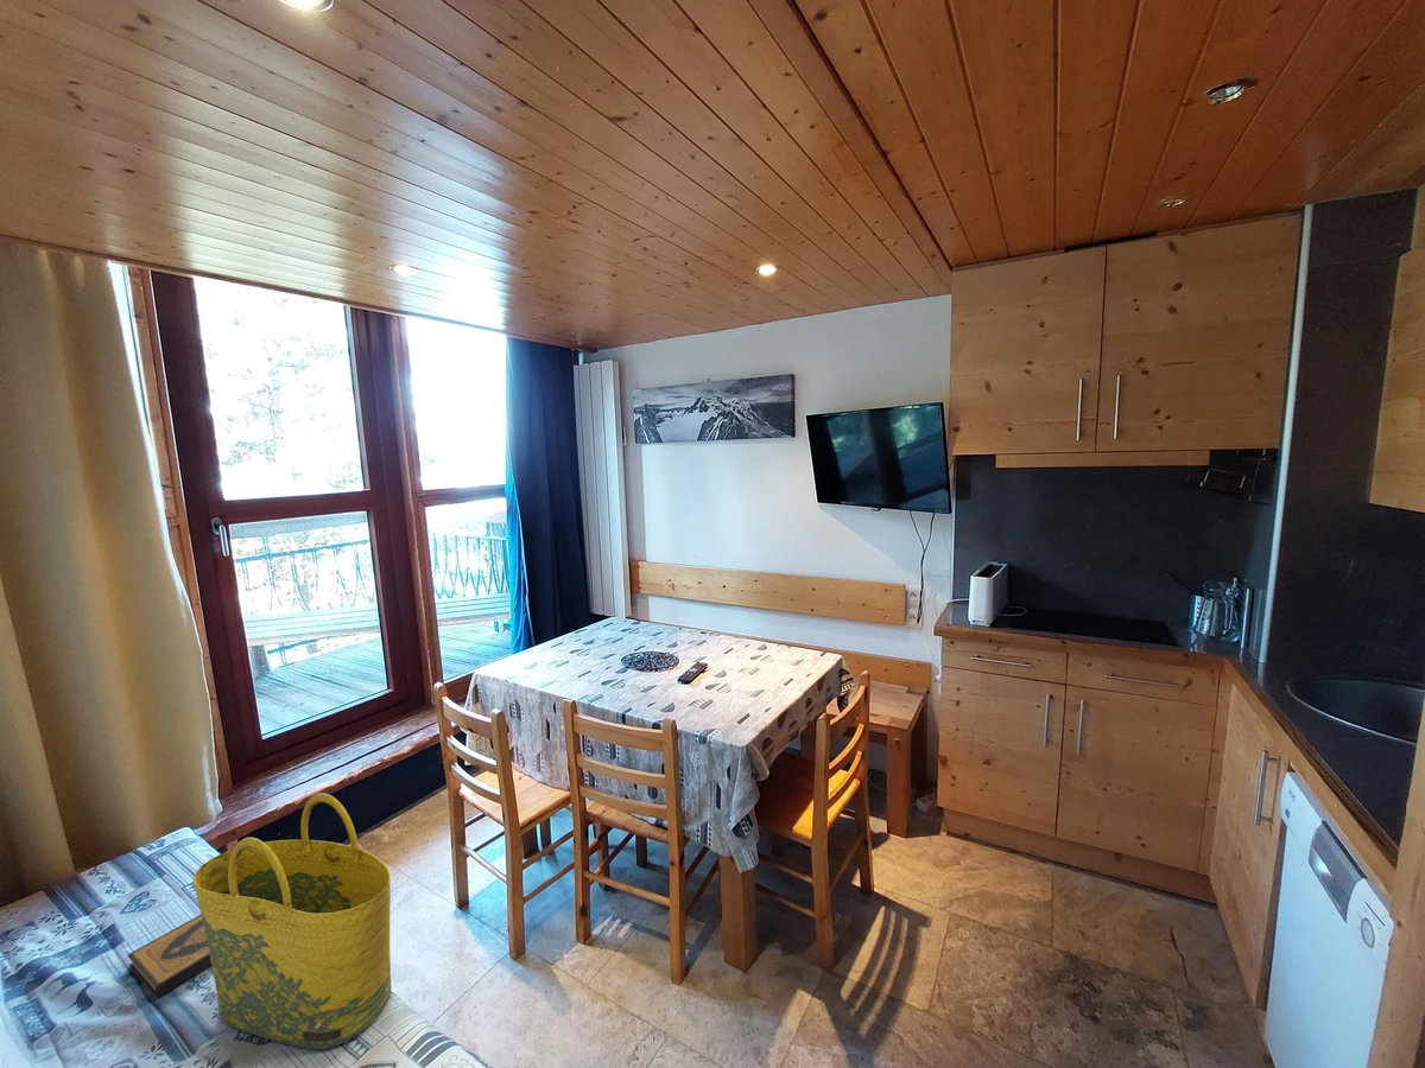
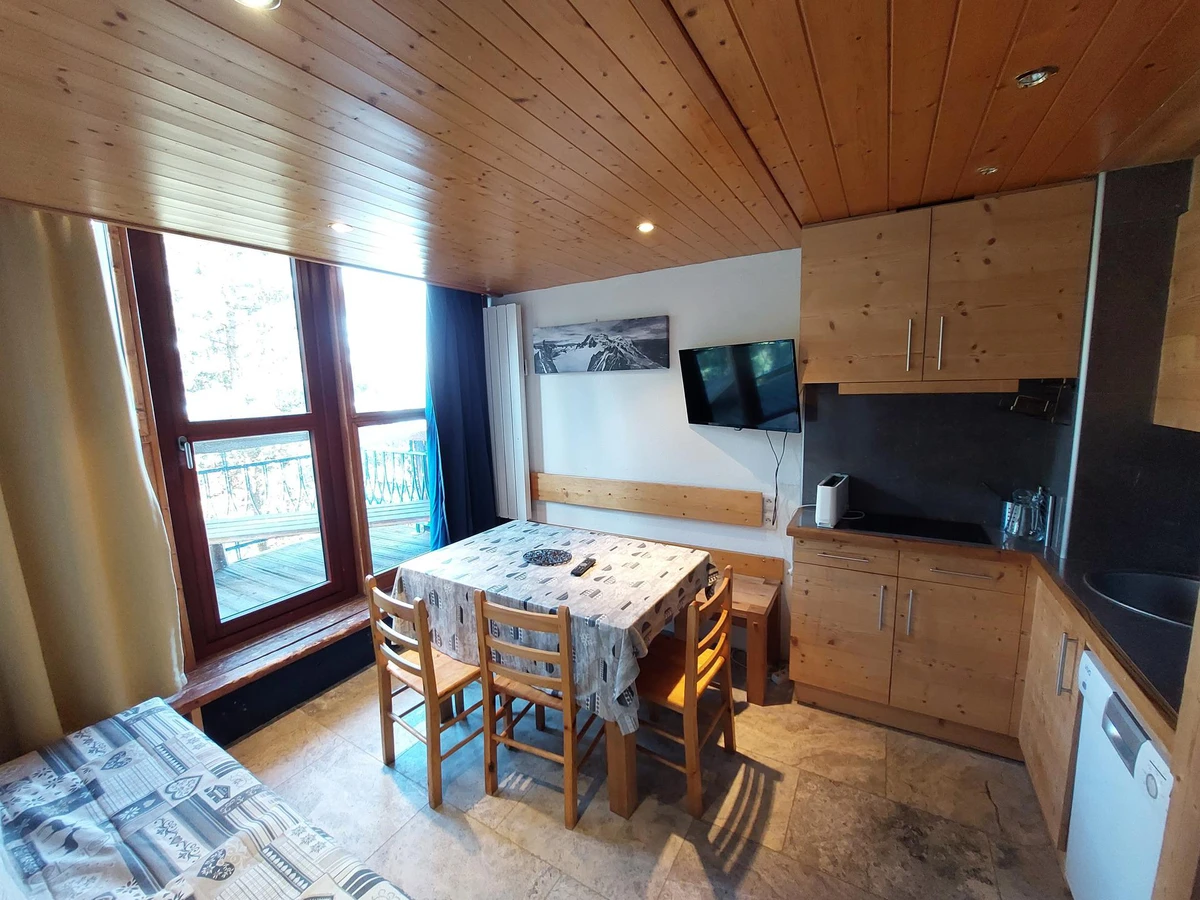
- tote bag (299, 908)
- hardback book (205, 936)
